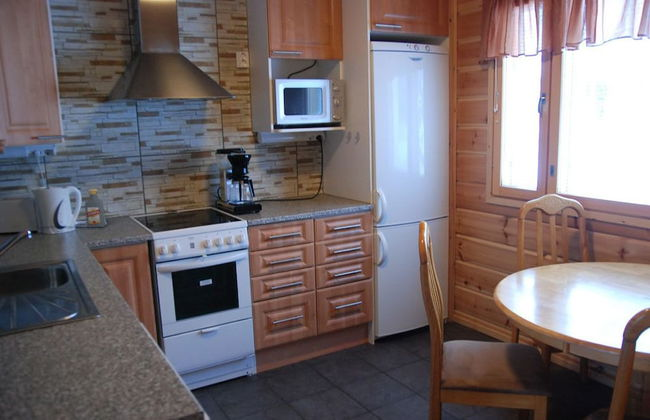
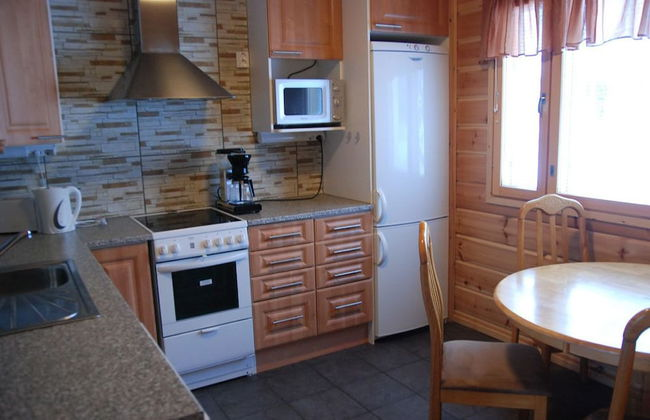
- vodka (94, 208)
